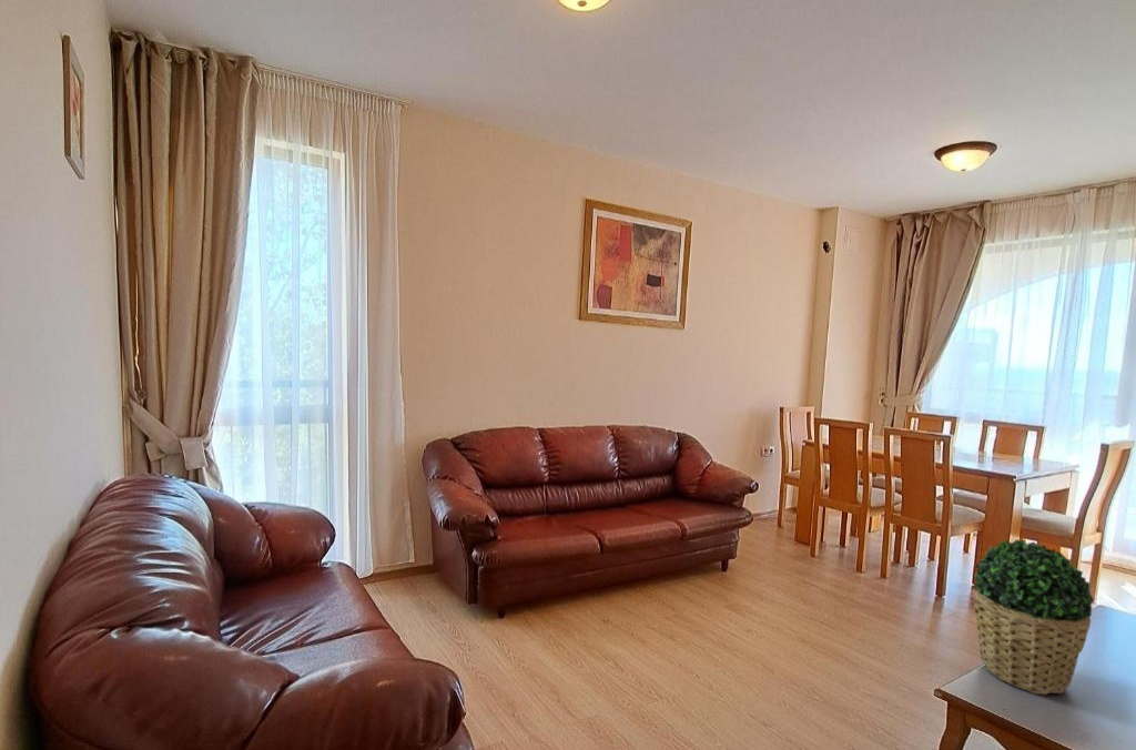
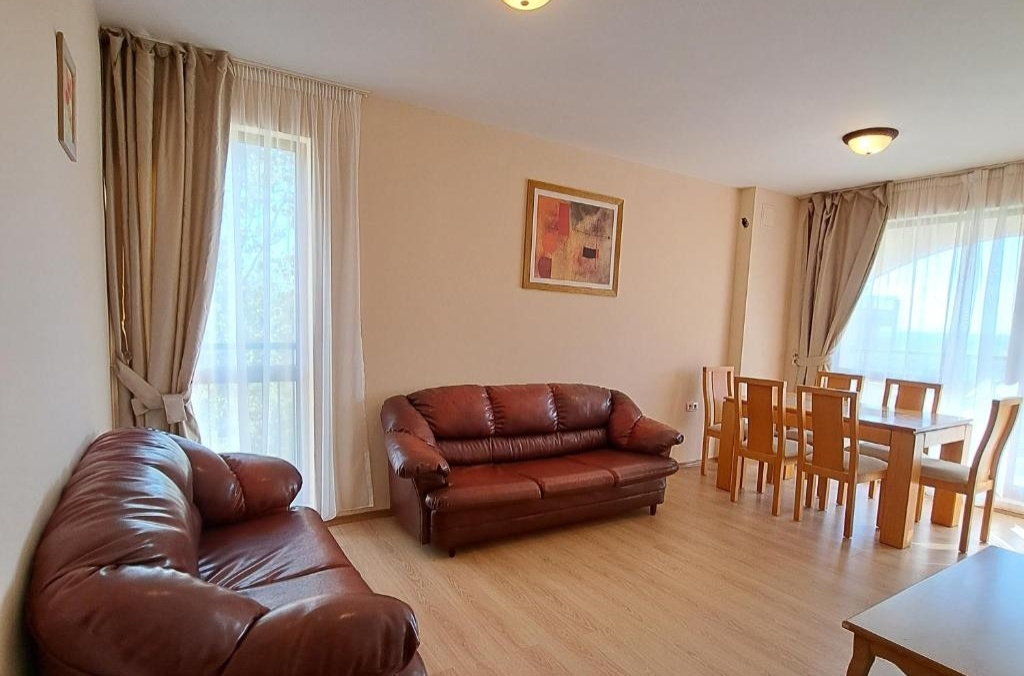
- potted plant (1027, 609)
